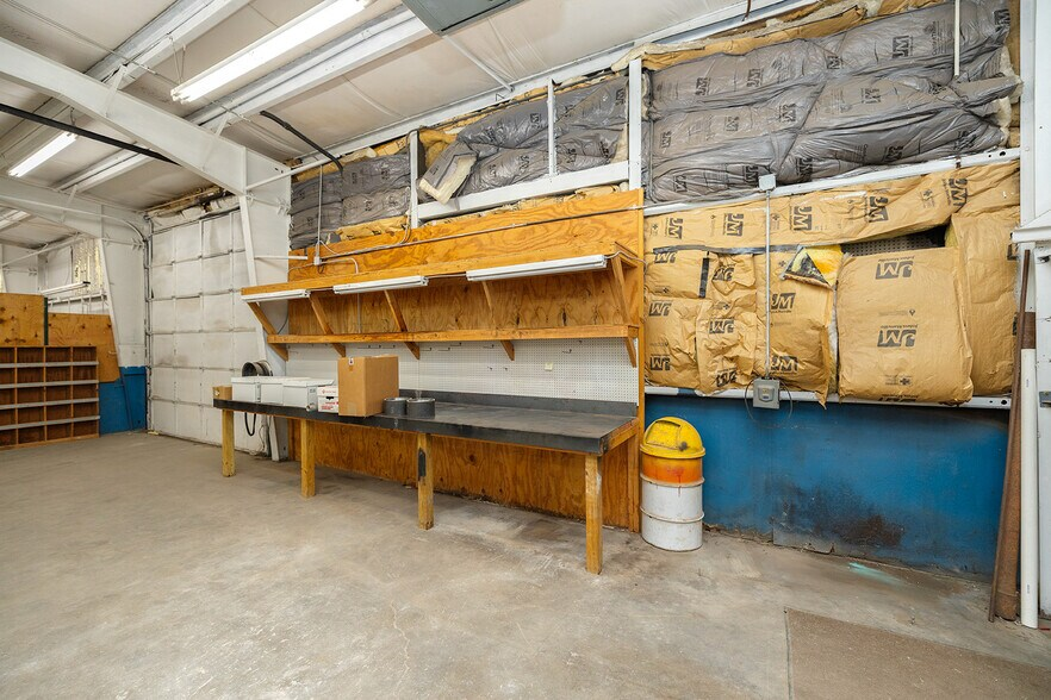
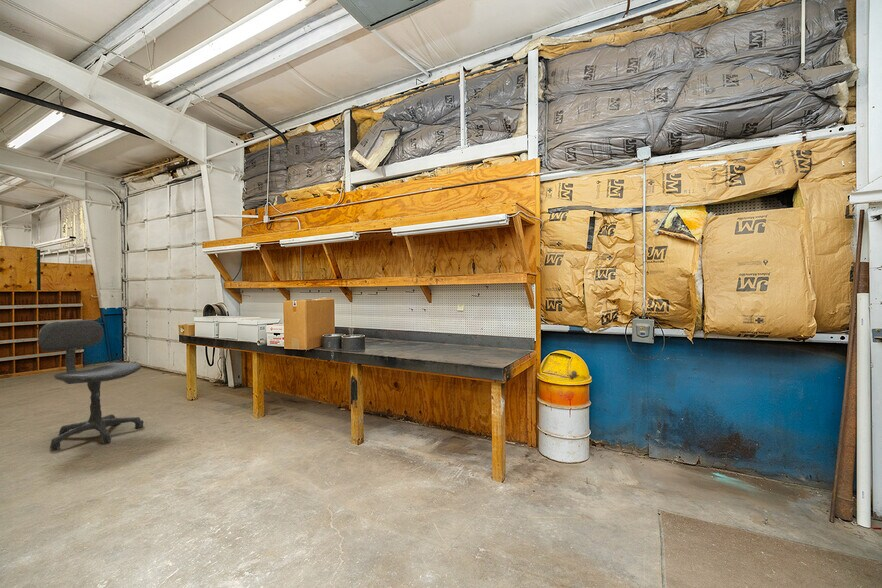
+ office chair (93, 378)
